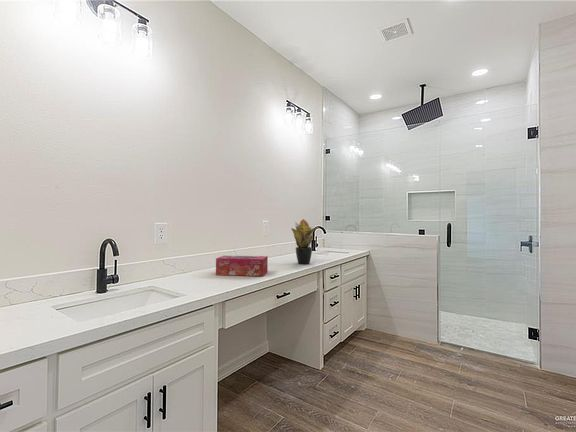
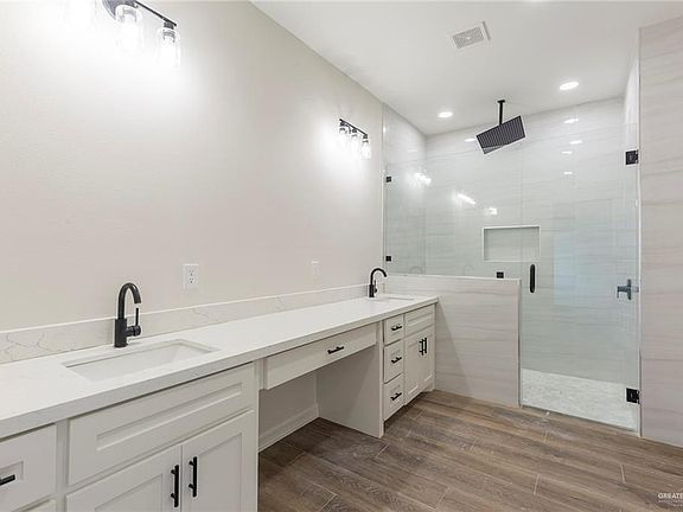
- potted plant (304, 240)
- tissue box (242, 265)
